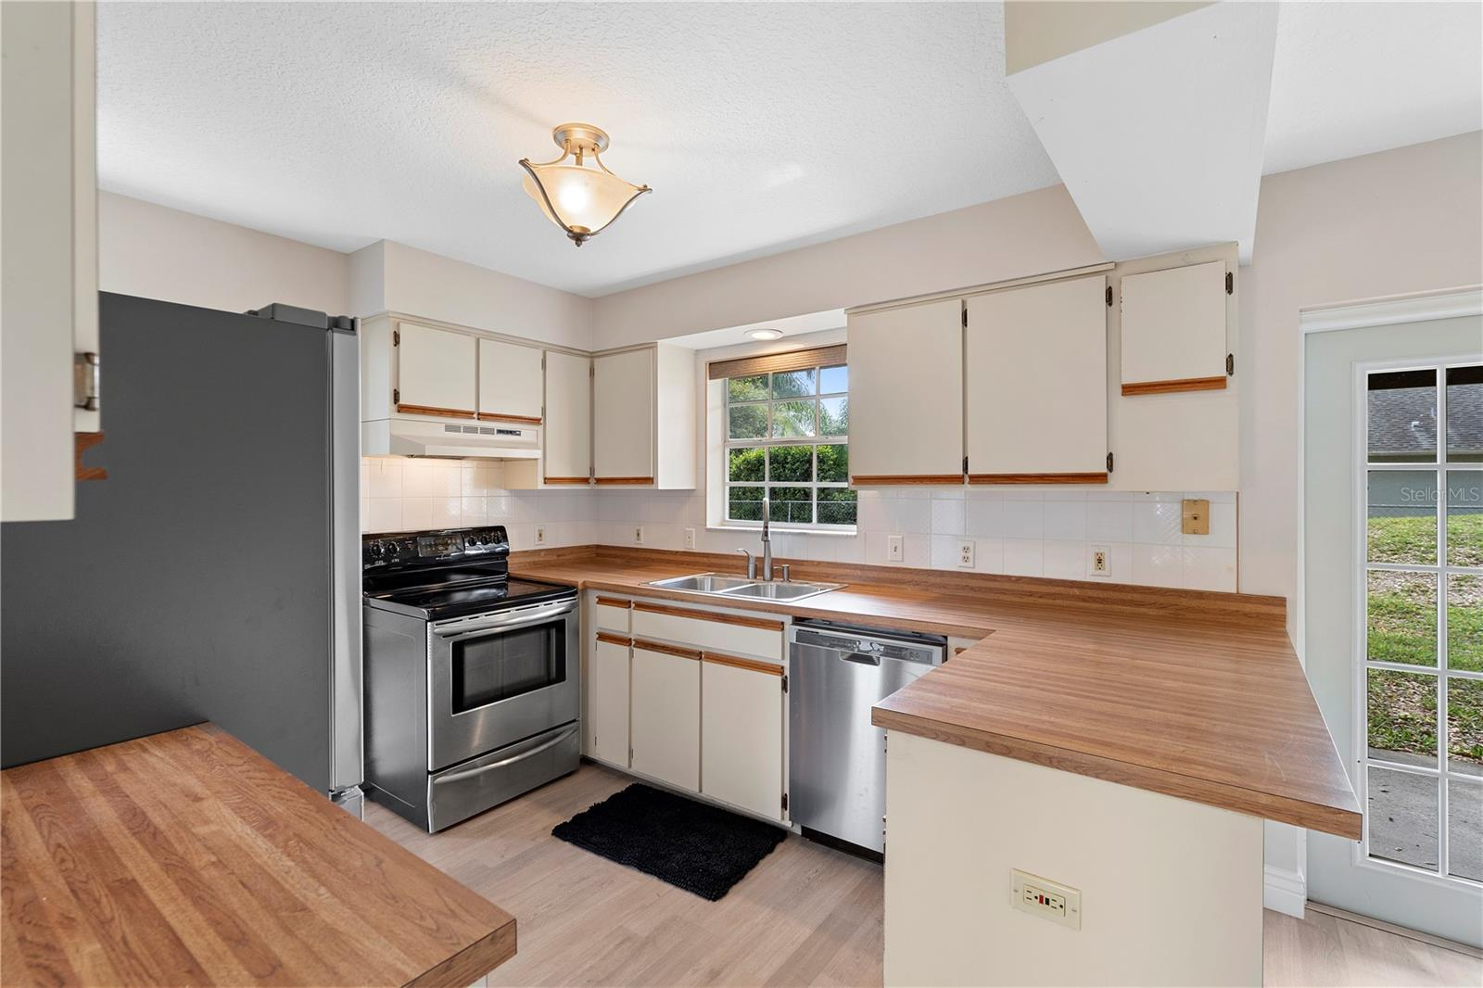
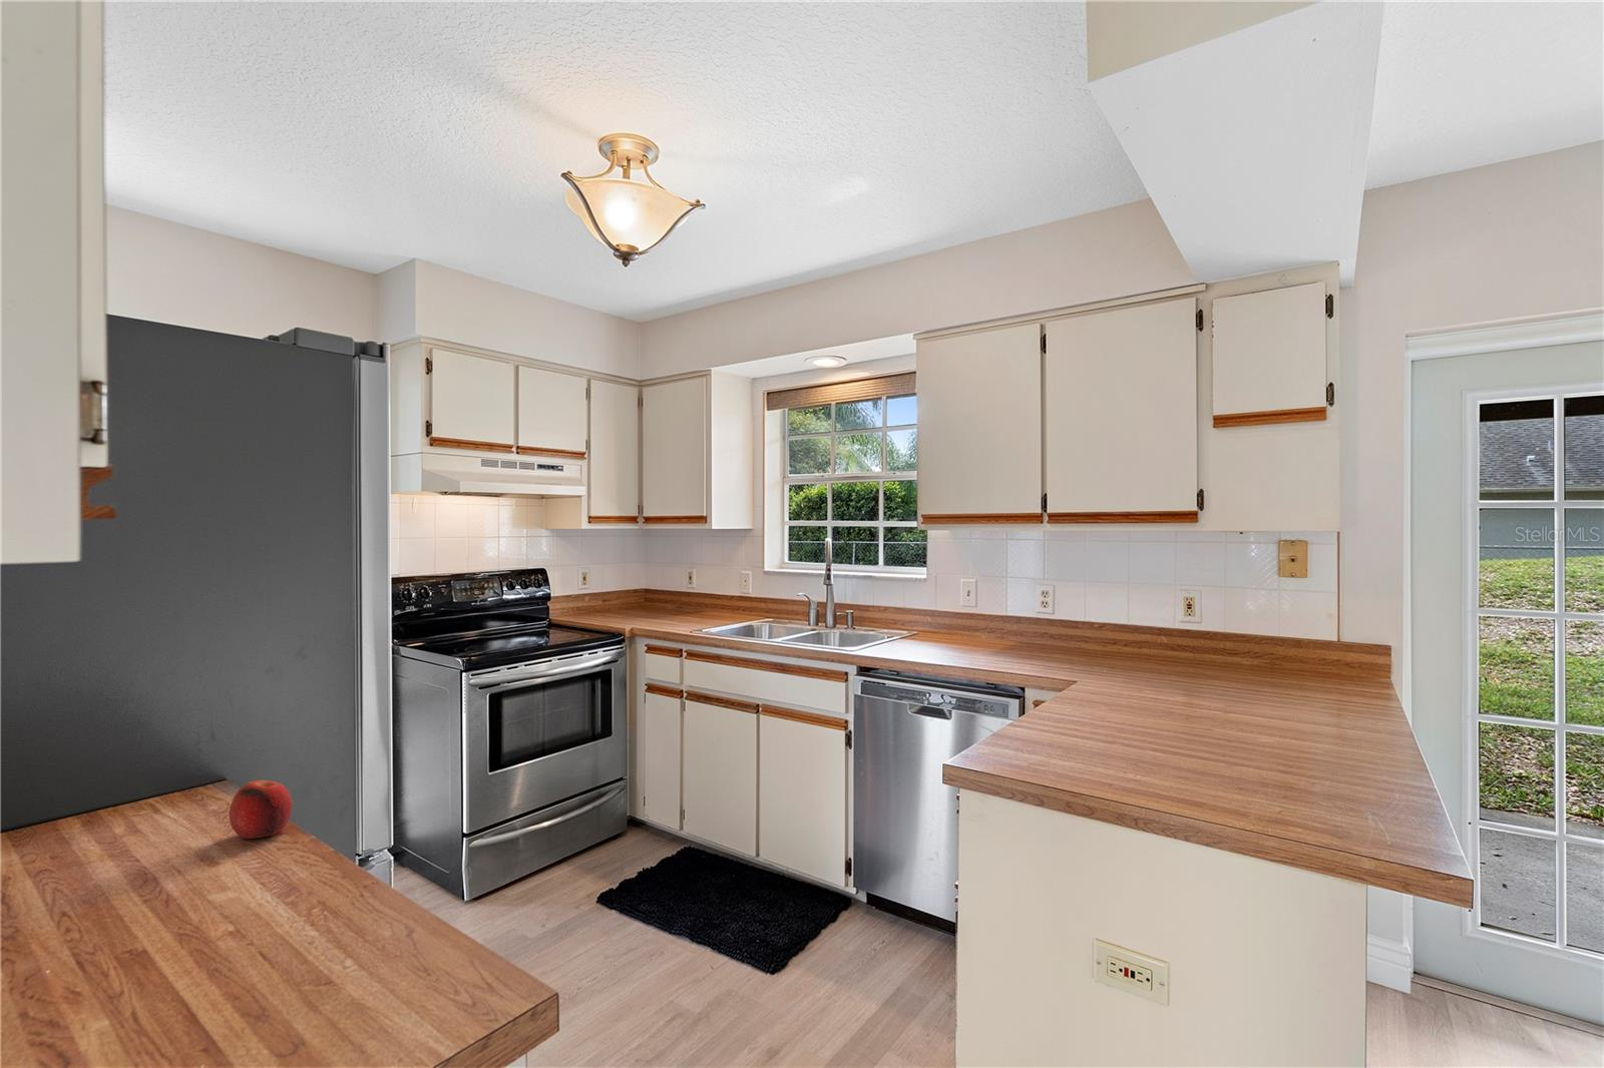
+ fruit (261, 807)
